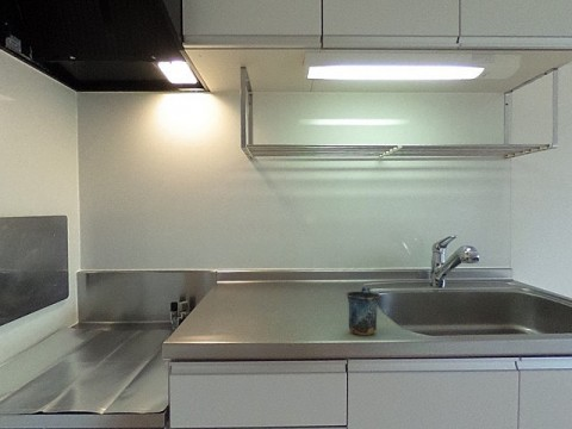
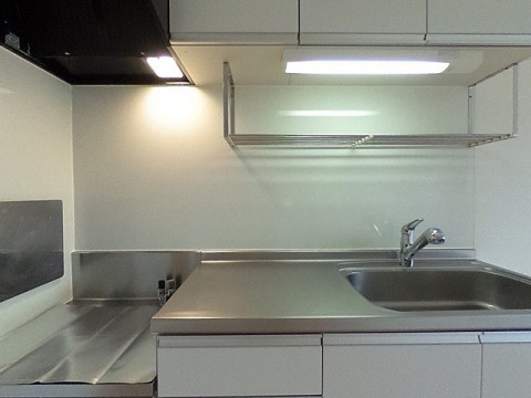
- mug (366, 310)
